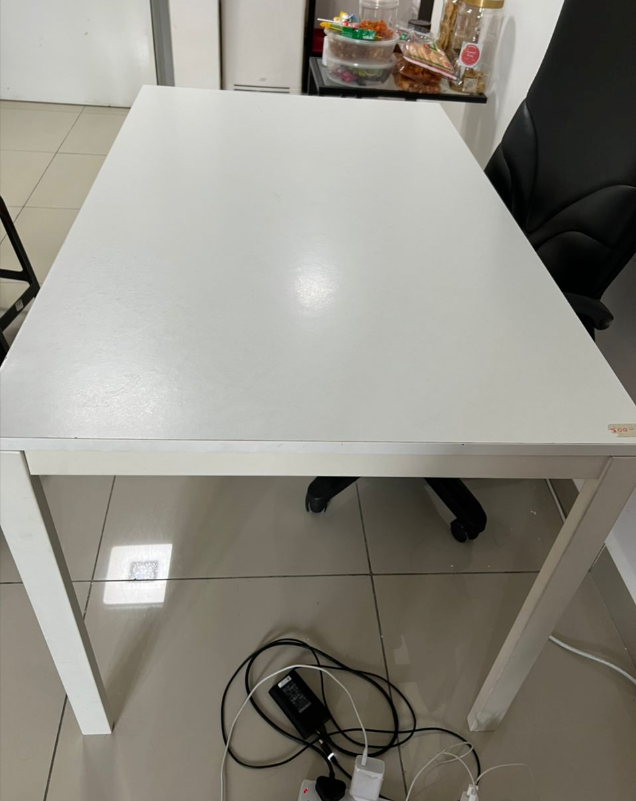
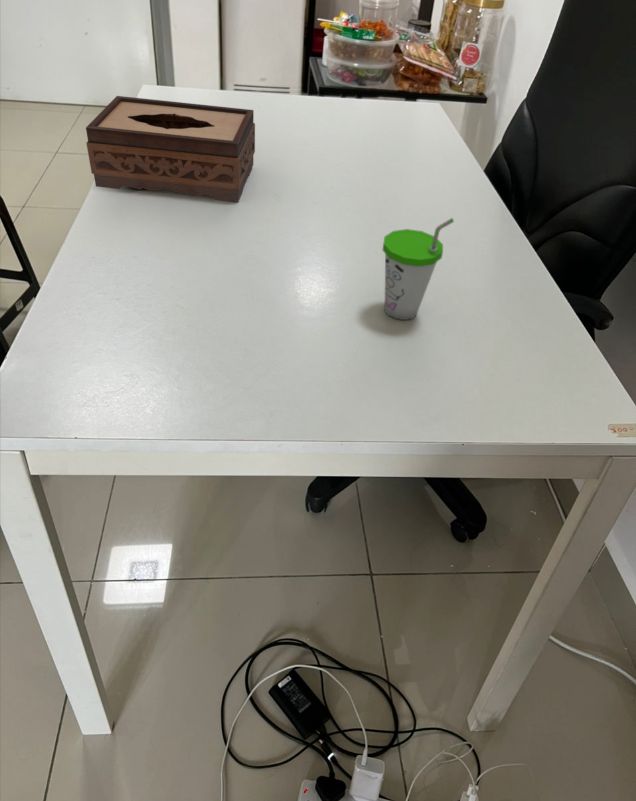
+ cup (409, 263)
+ tissue box (176, 147)
